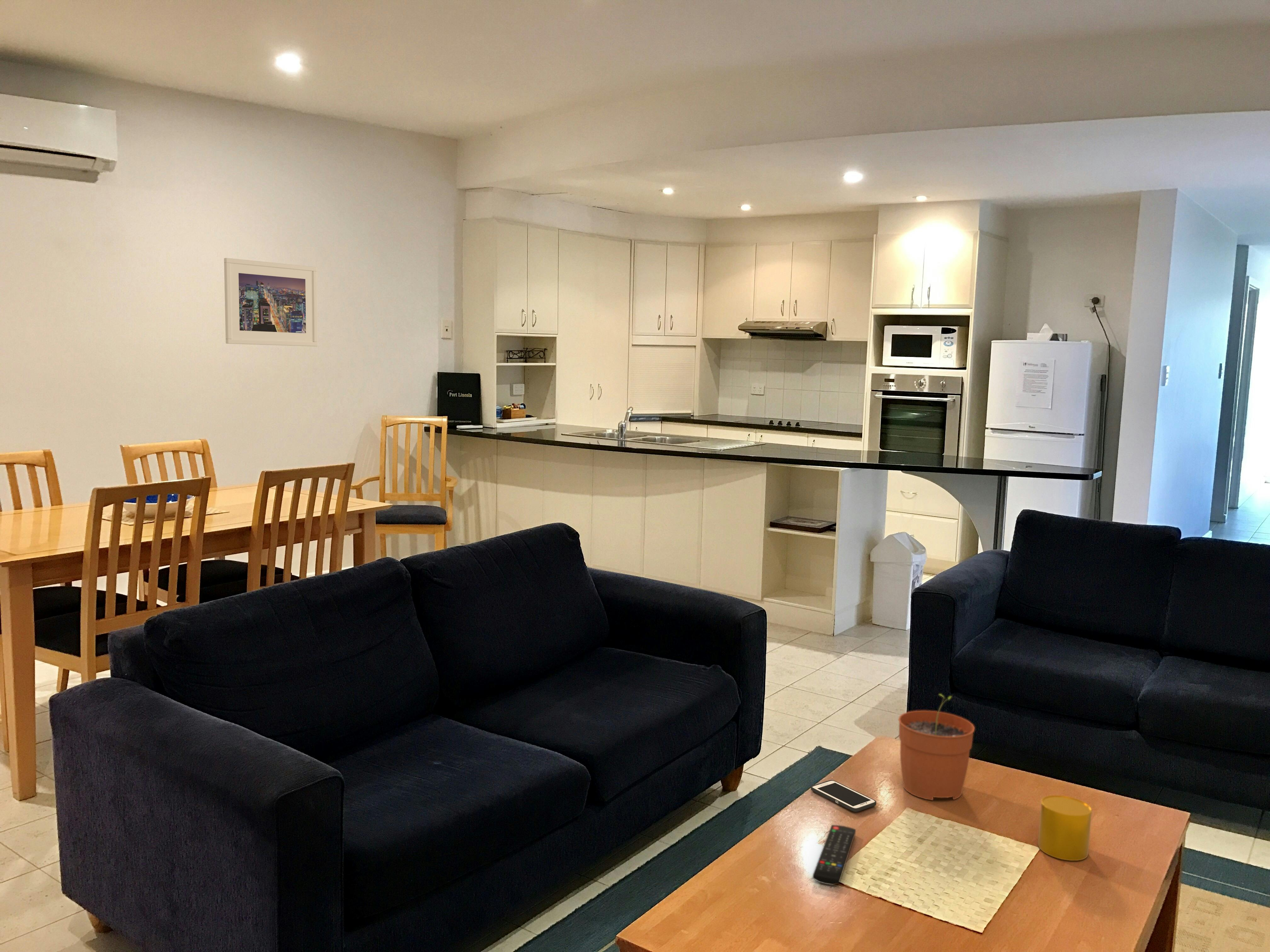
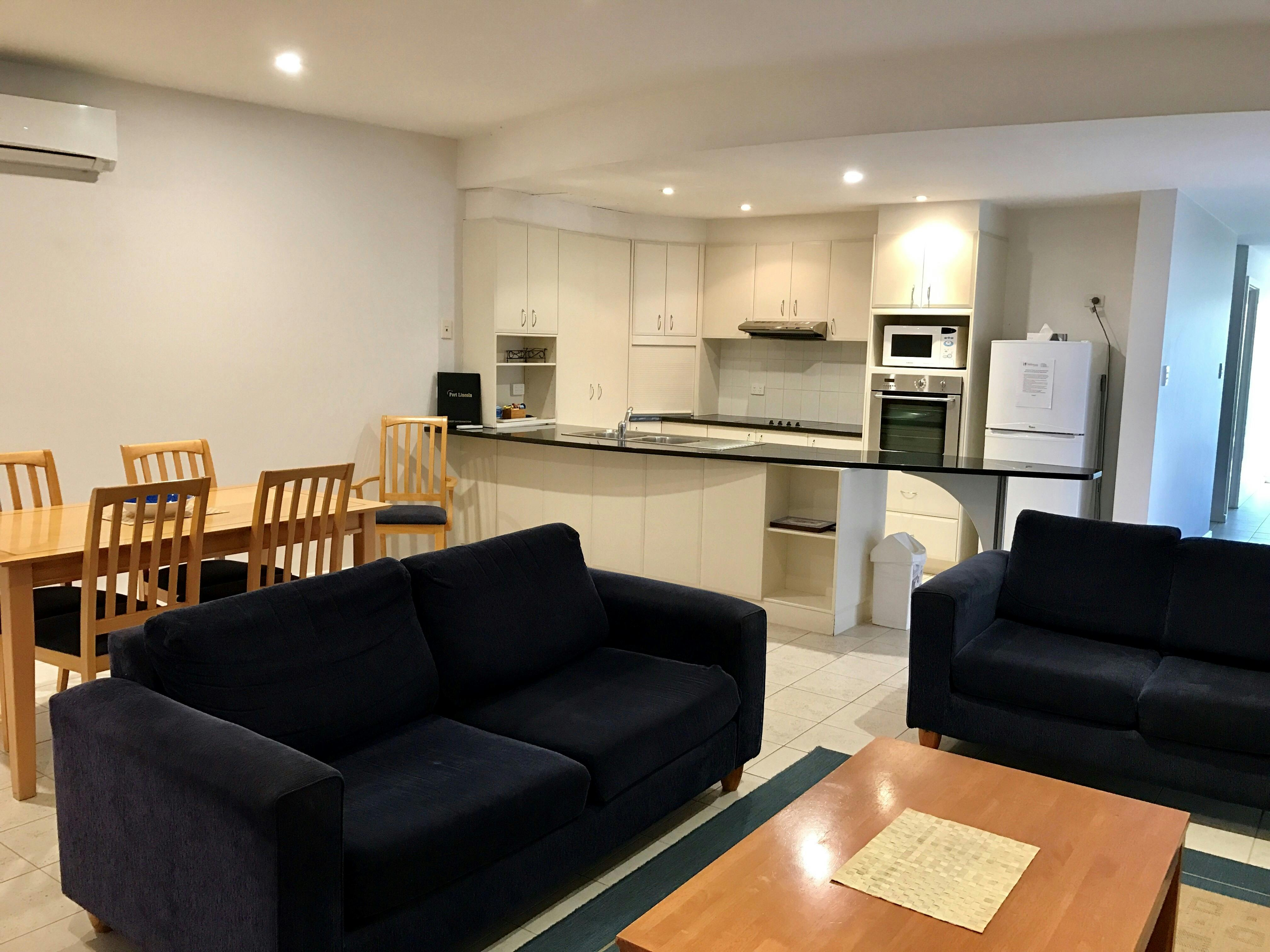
- plant pot (935, 739)
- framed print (272, 304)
- remote control (835, 853)
- cup (1064, 827)
- cell phone (843, 796)
